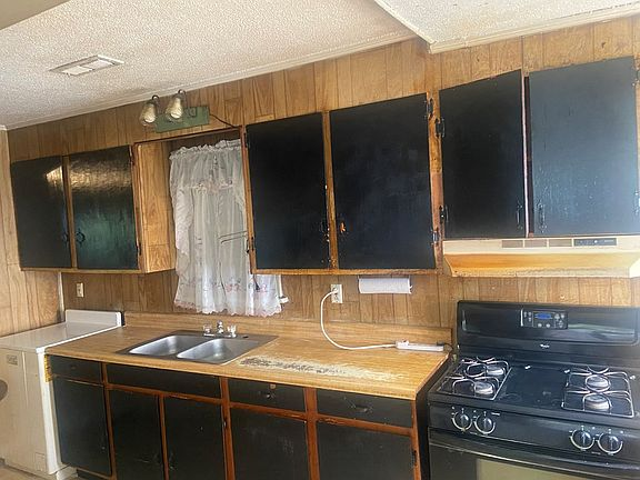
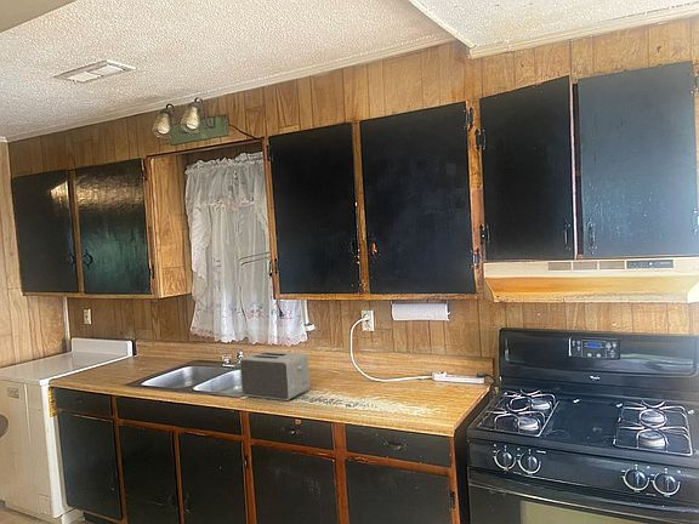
+ toaster (277, 375)
